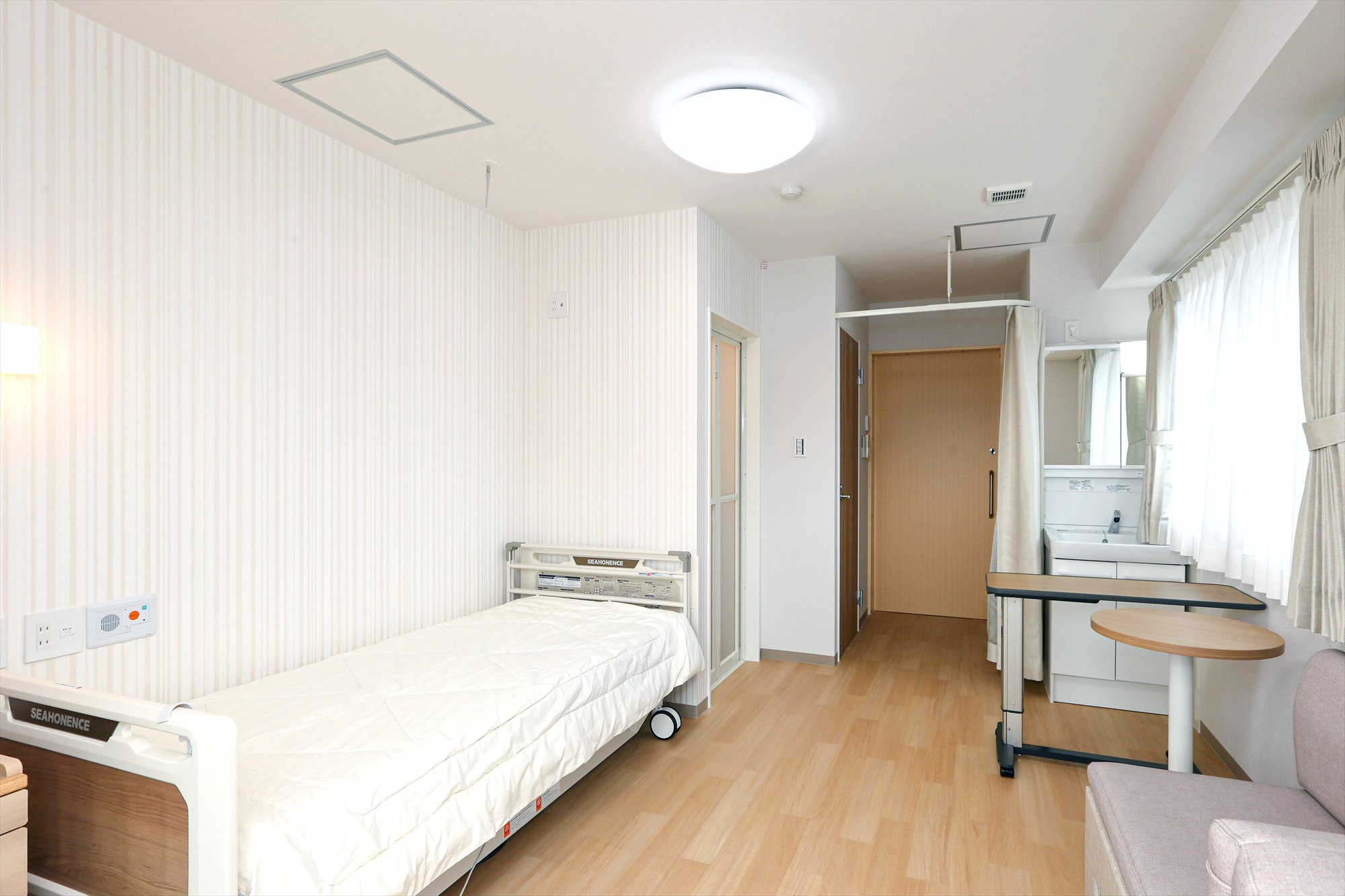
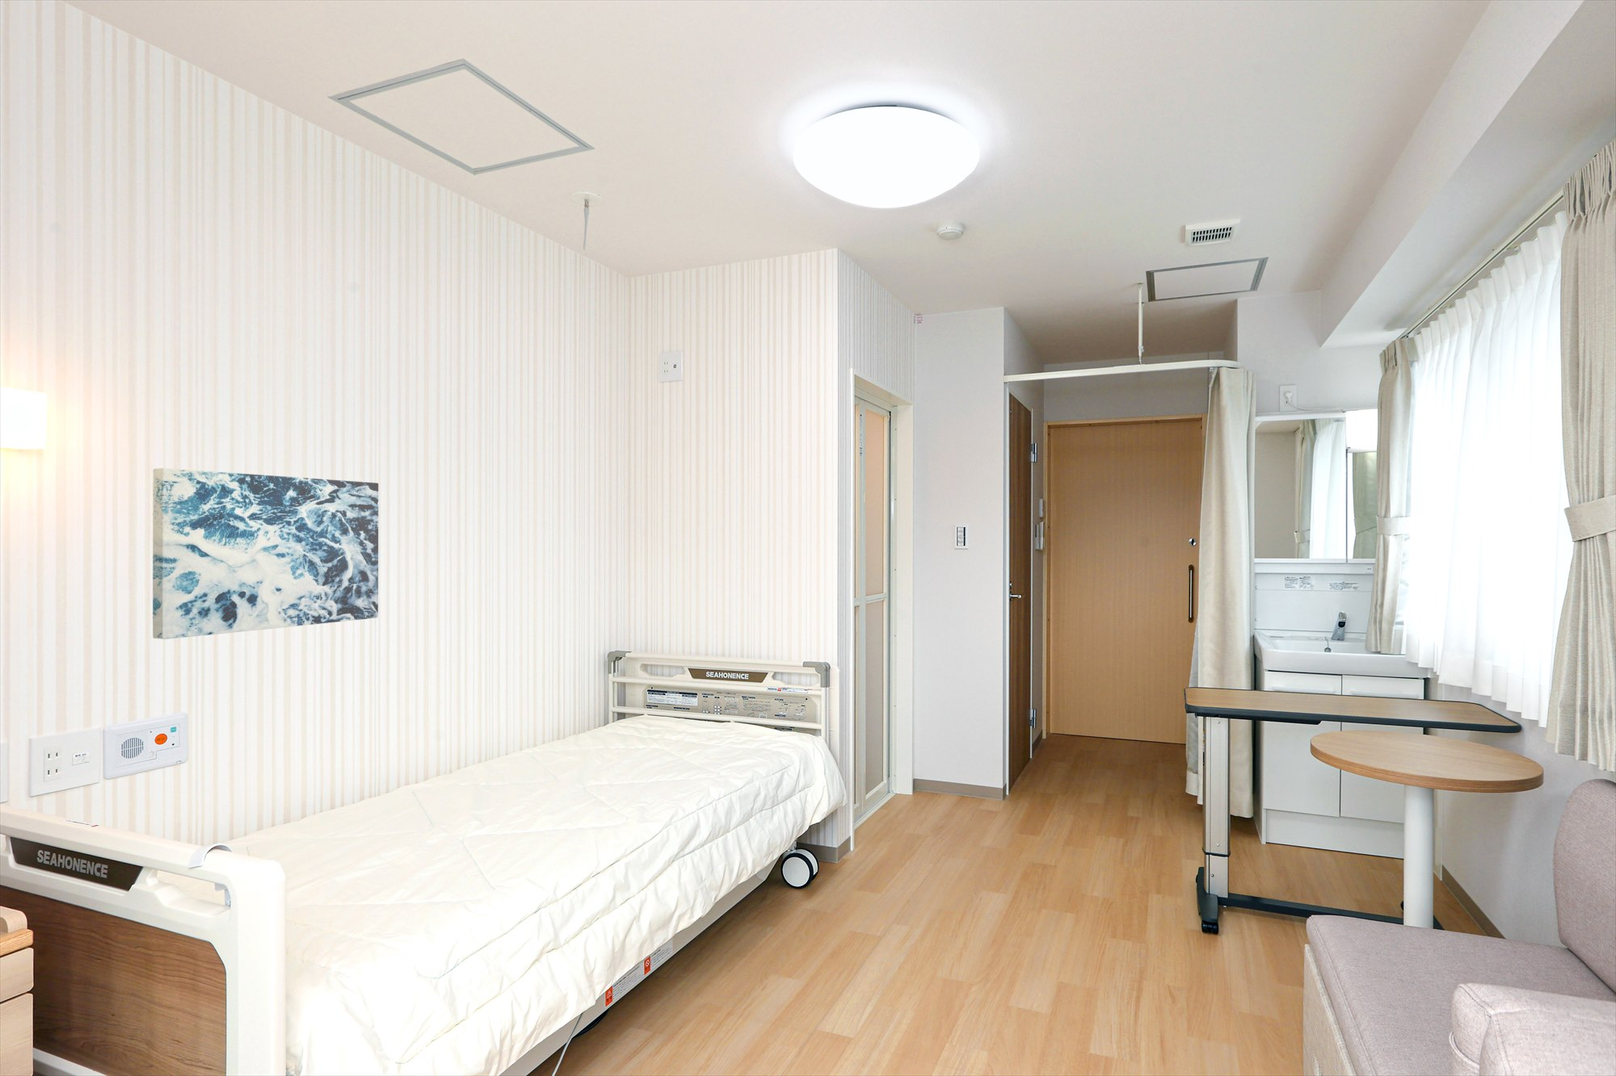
+ wall art (278, 551)
